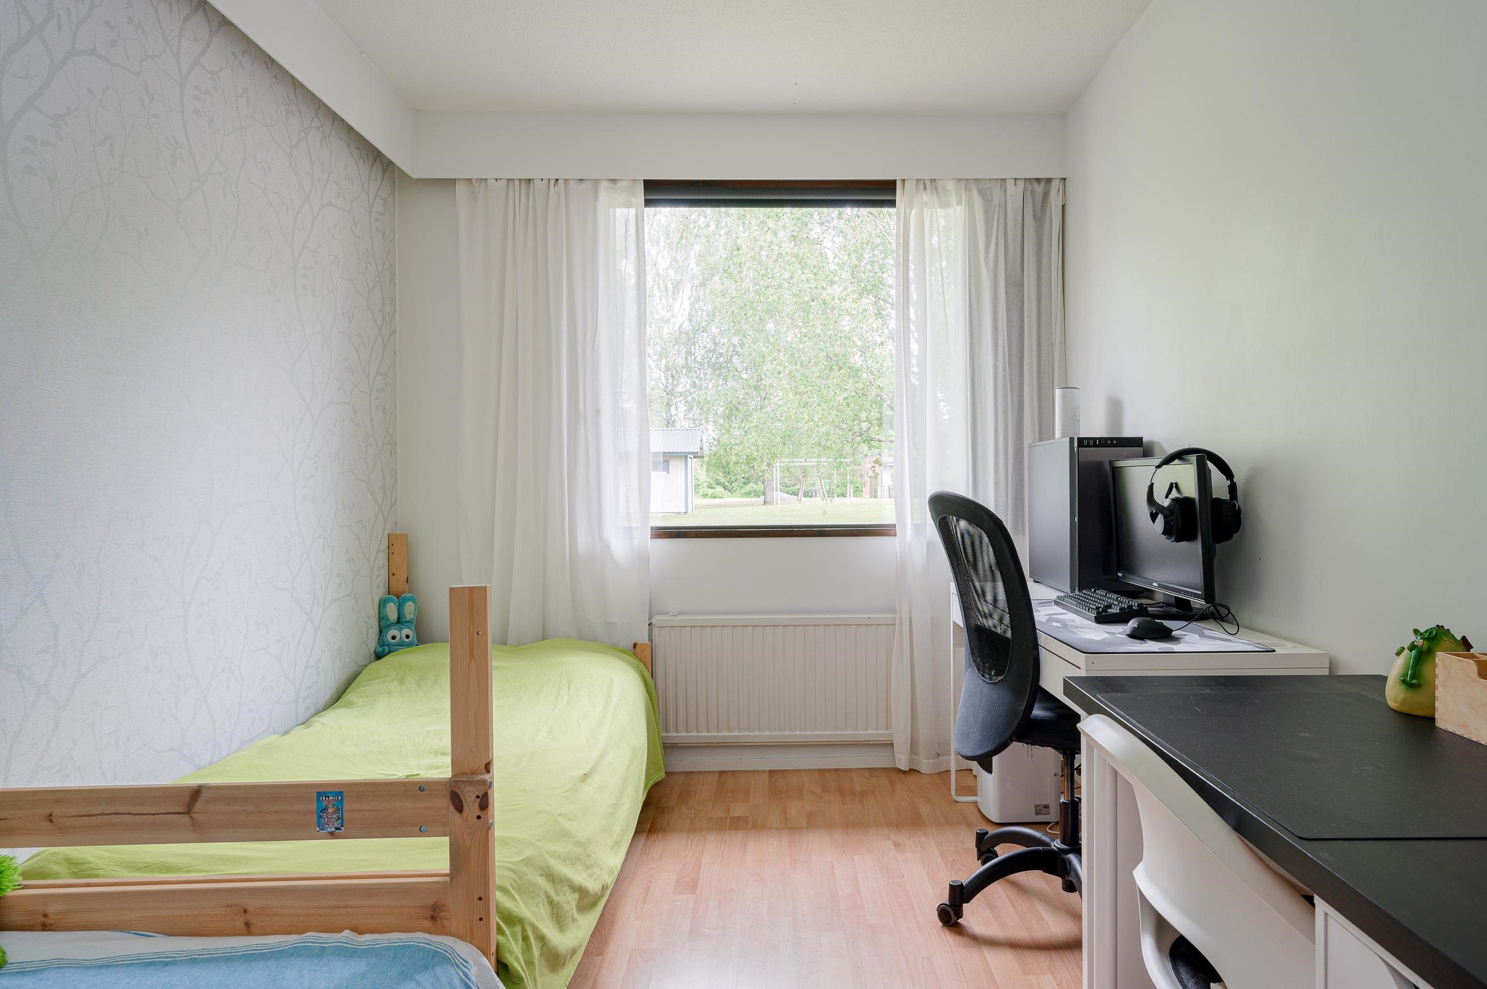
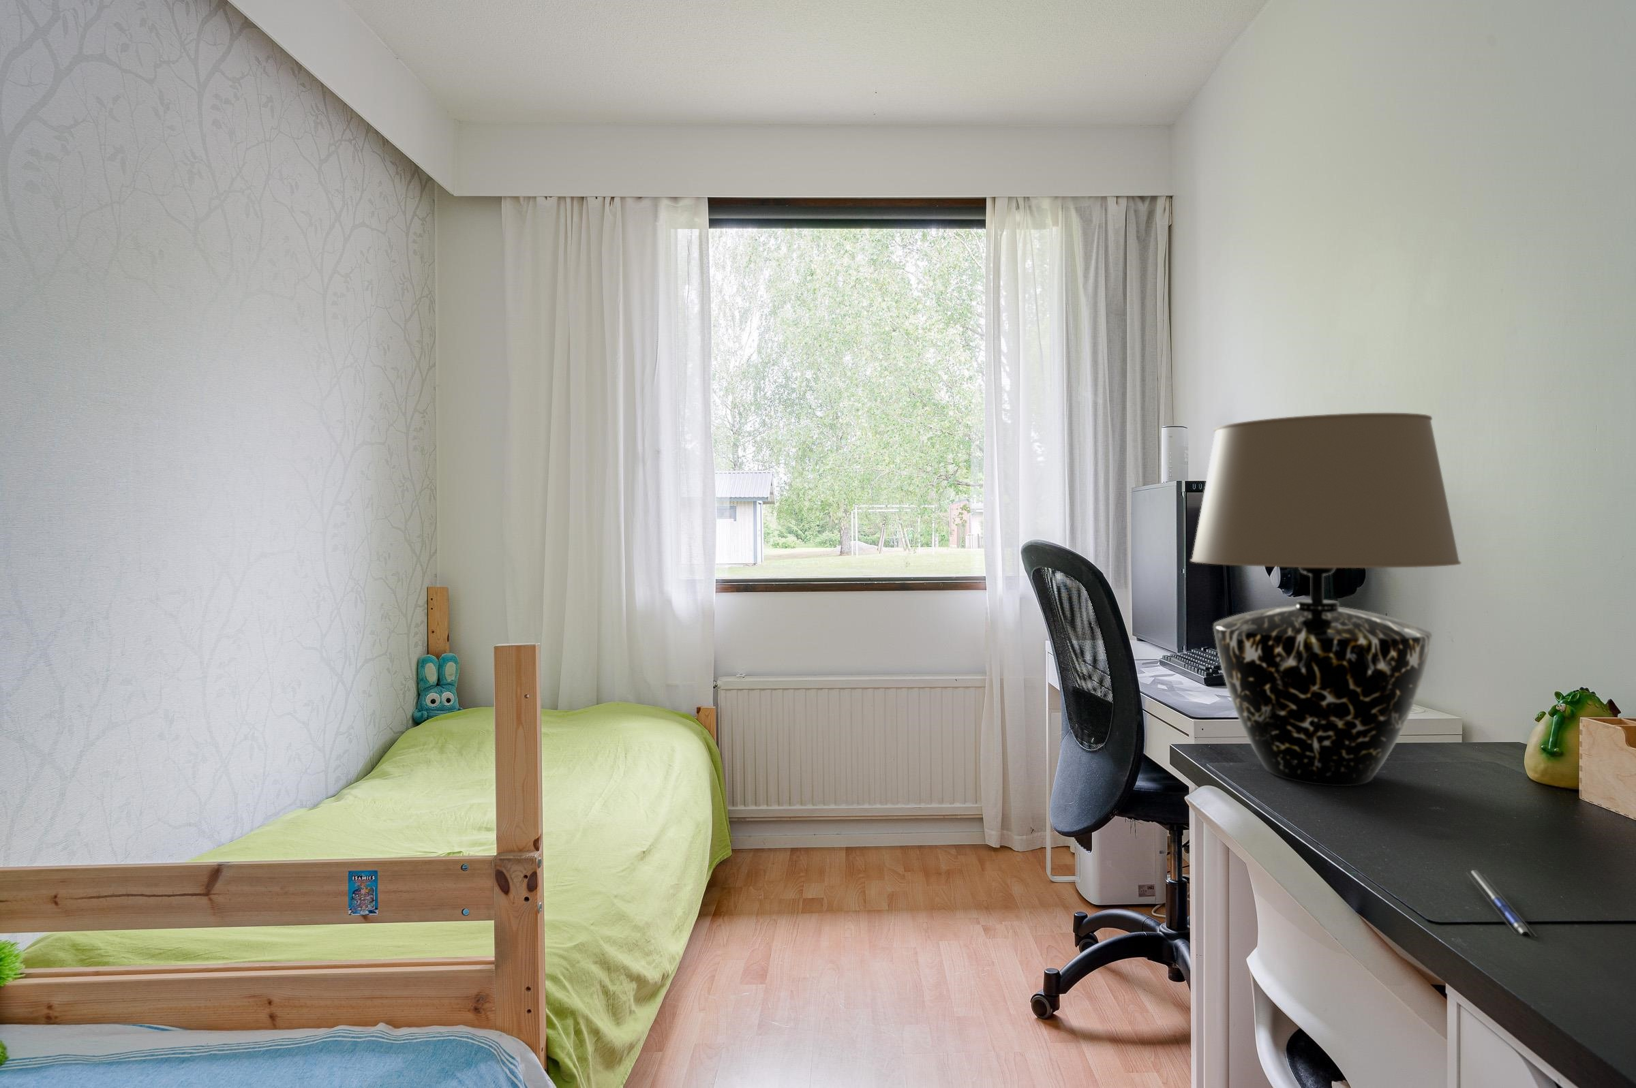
+ pen (1498, 900)
+ table lamp (1317, 599)
